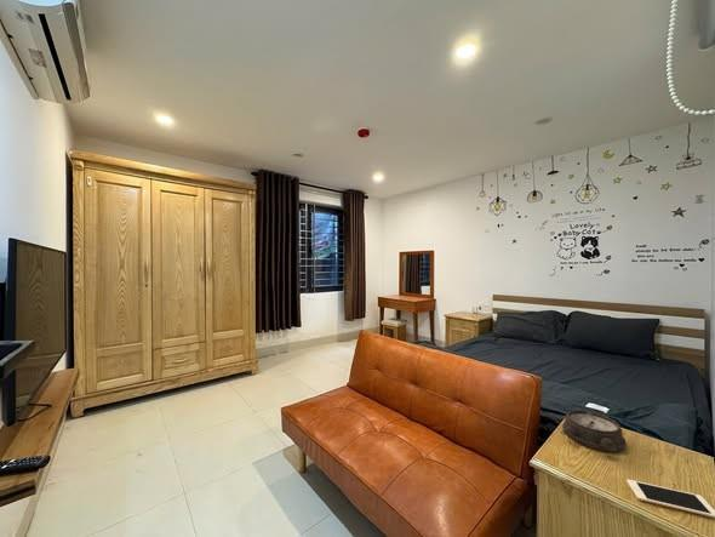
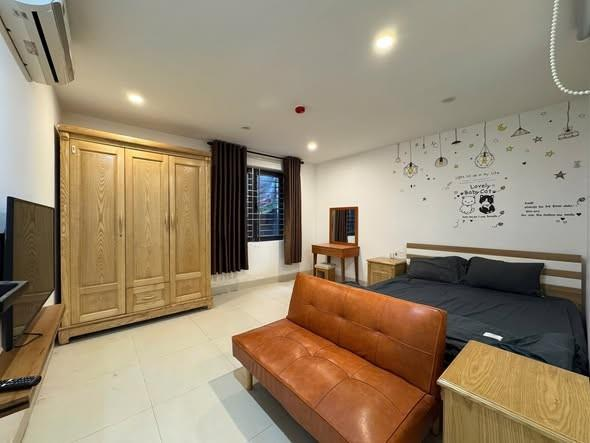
- alarm clock (591, 429)
- cell phone (669, 497)
